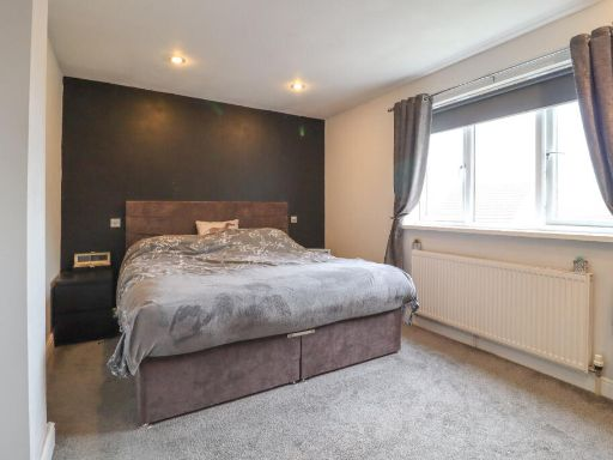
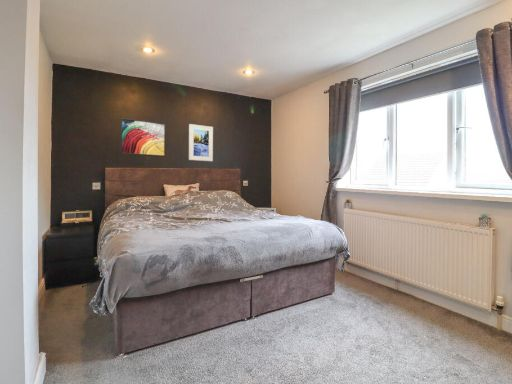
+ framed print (201, 143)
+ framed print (143, 138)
